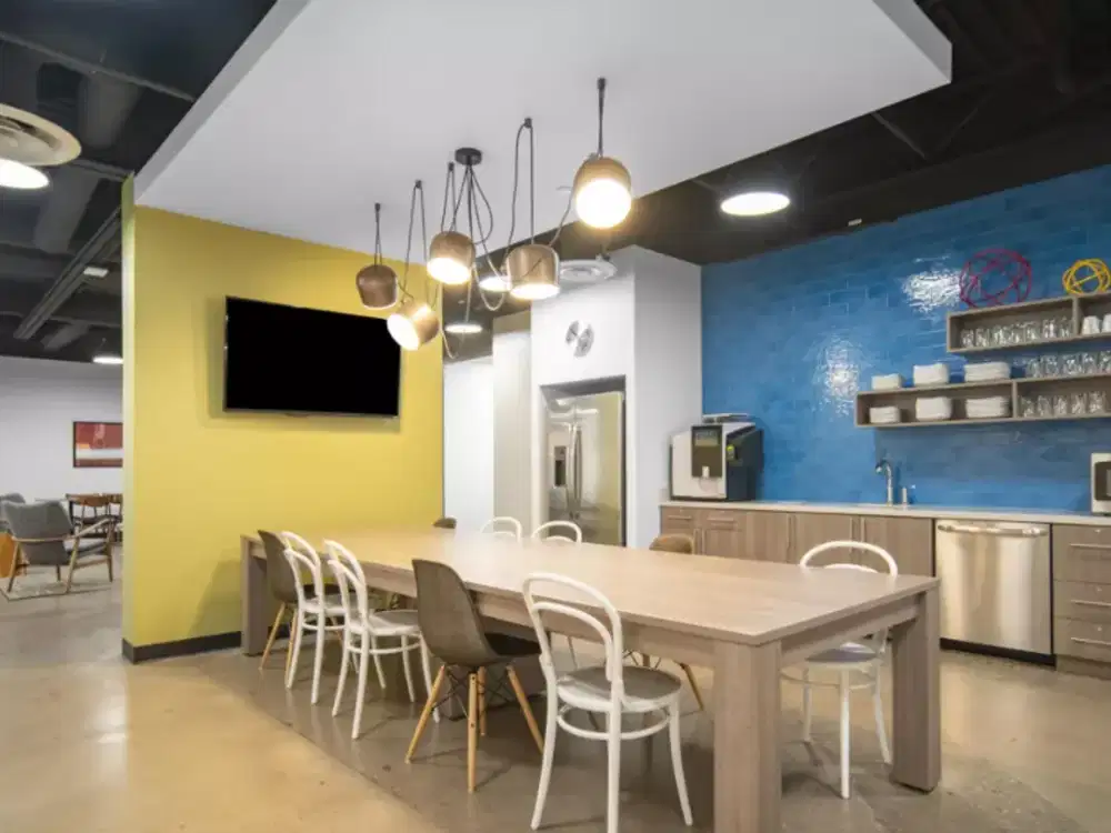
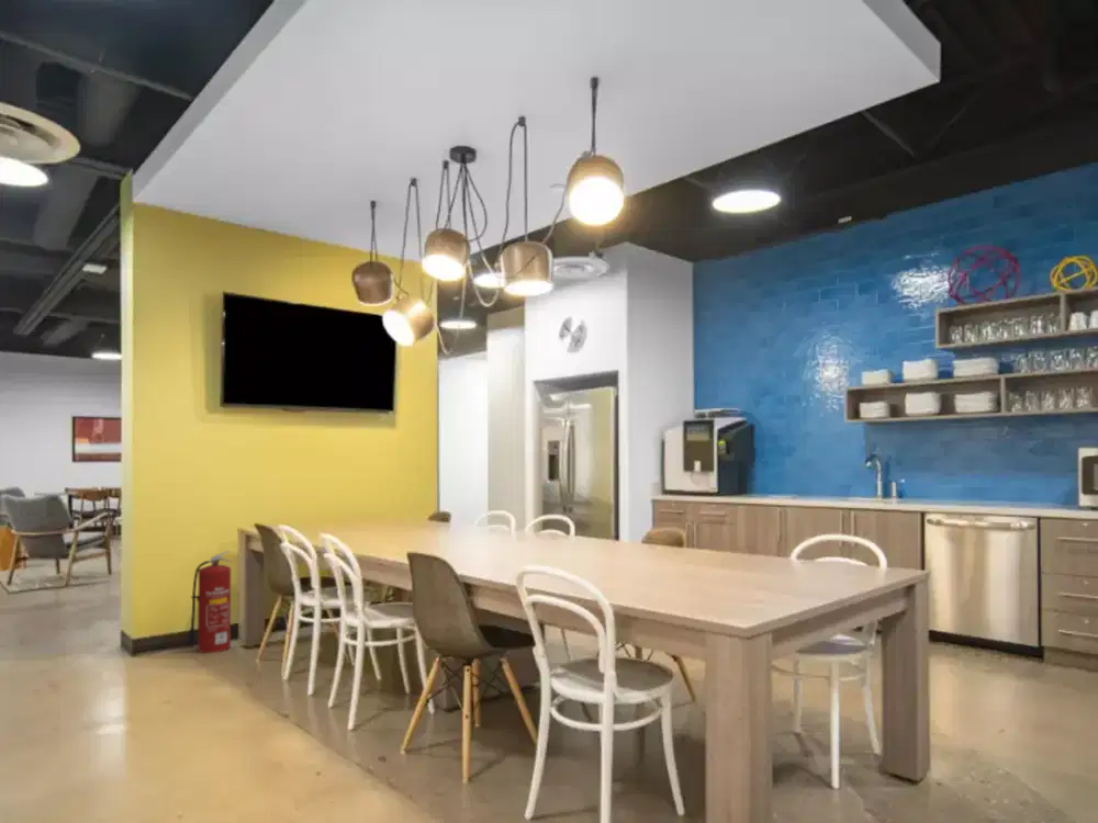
+ fire extinguisher (210, 600)
